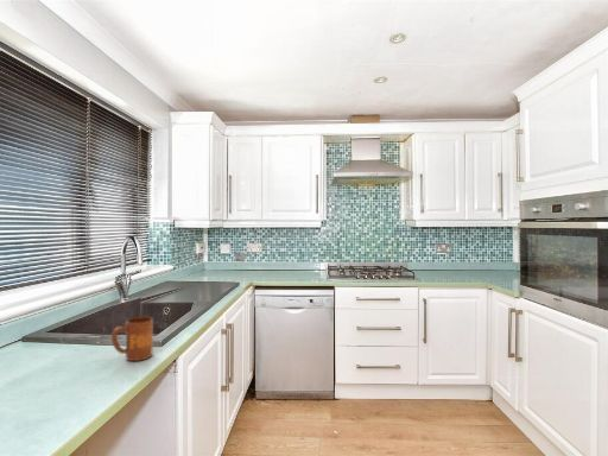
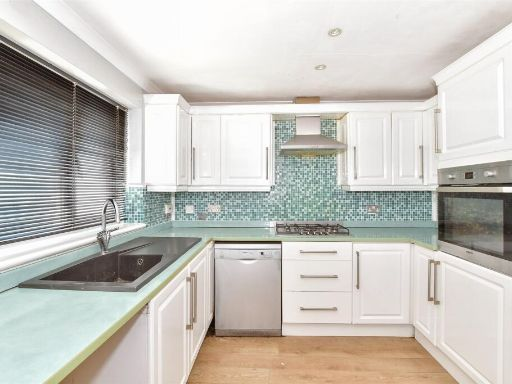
- mug (132, 338)
